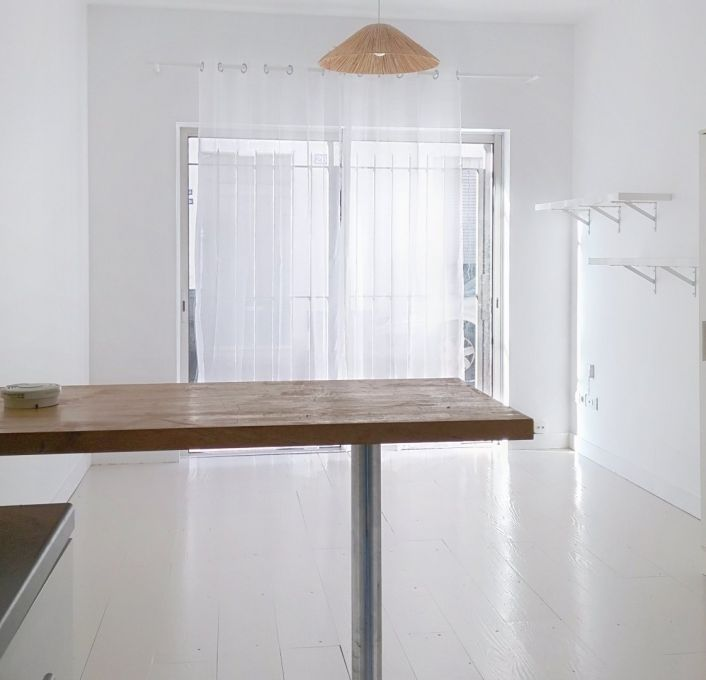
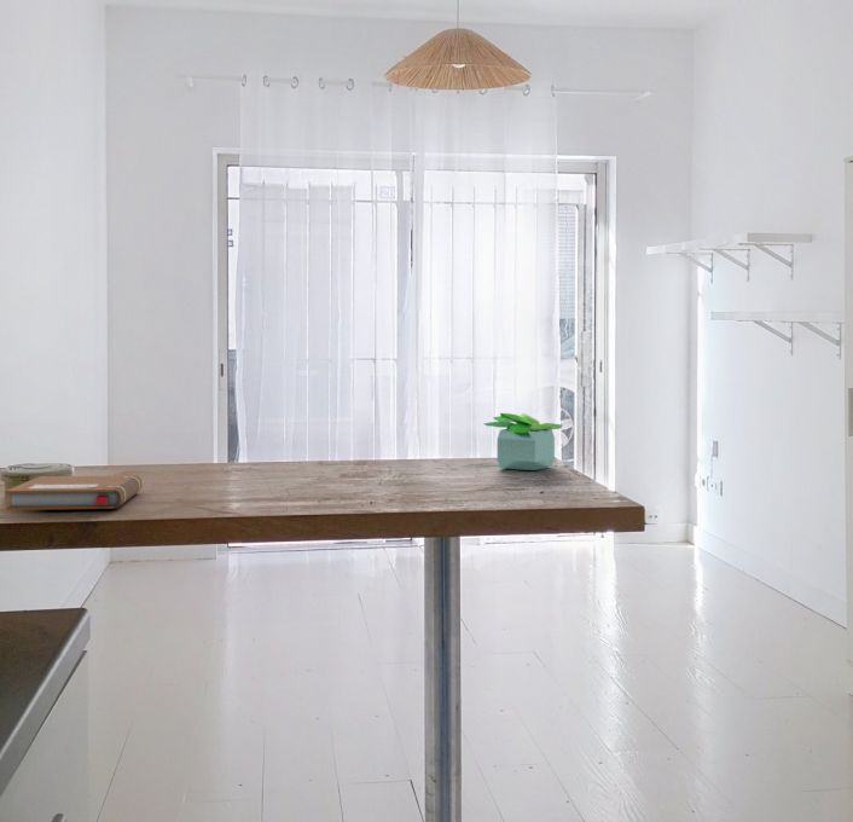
+ notebook (77, 492)
+ potted plant (521, 439)
